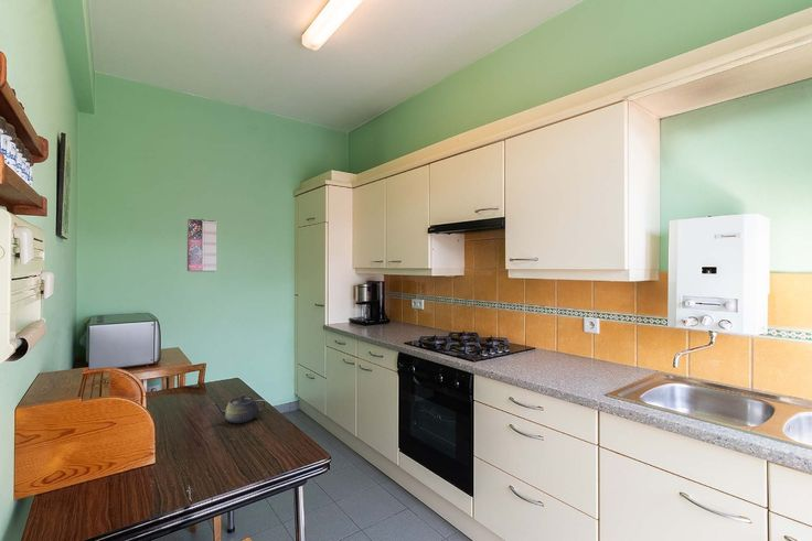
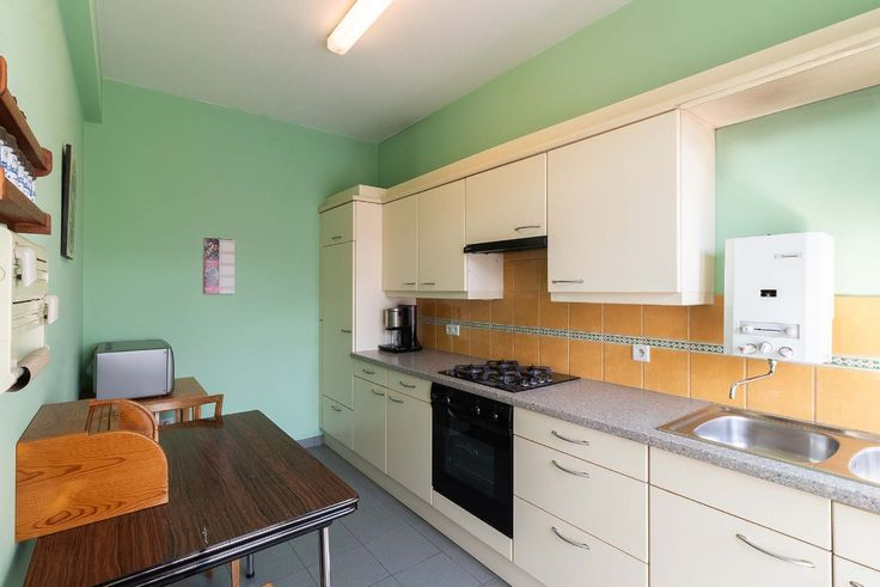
- teapot (239, 407)
